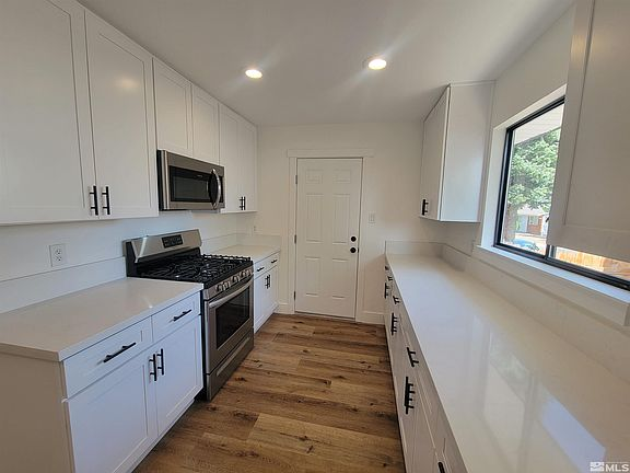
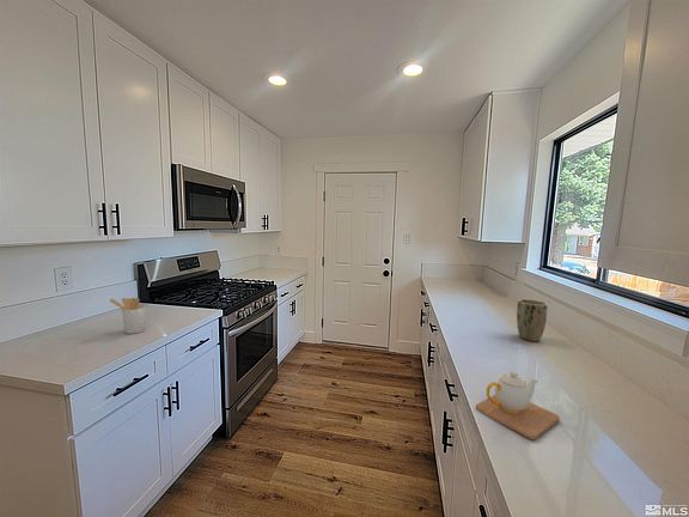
+ plant pot (530, 320)
+ teapot (518, 394)
+ utensil holder (127, 314)
